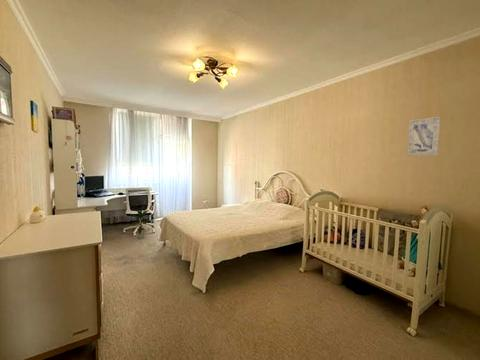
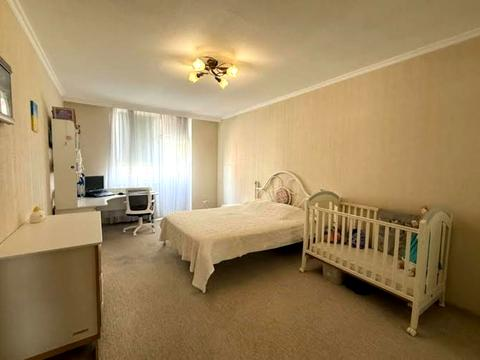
- wall art (423, 137)
- indoor plant (140, 221)
